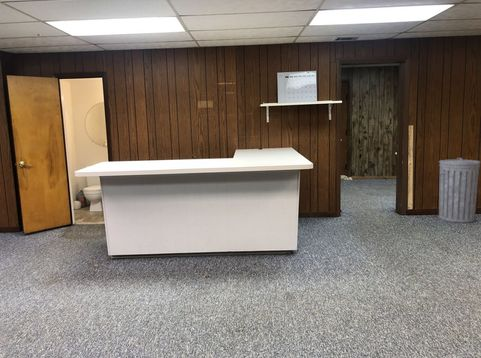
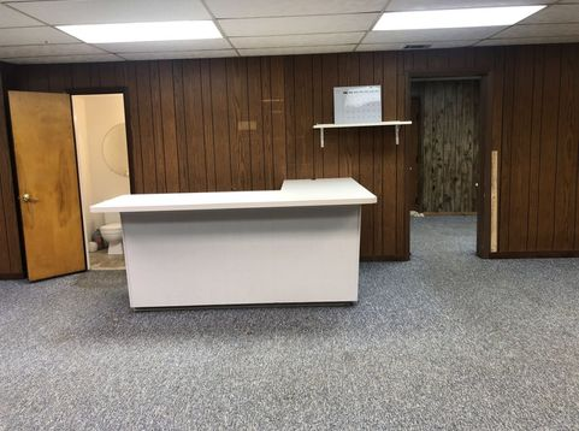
- trash can (457, 188)
